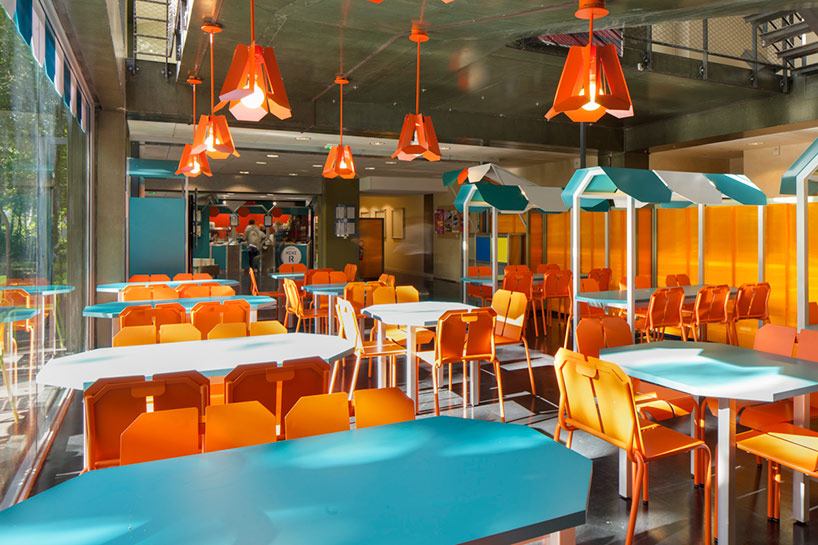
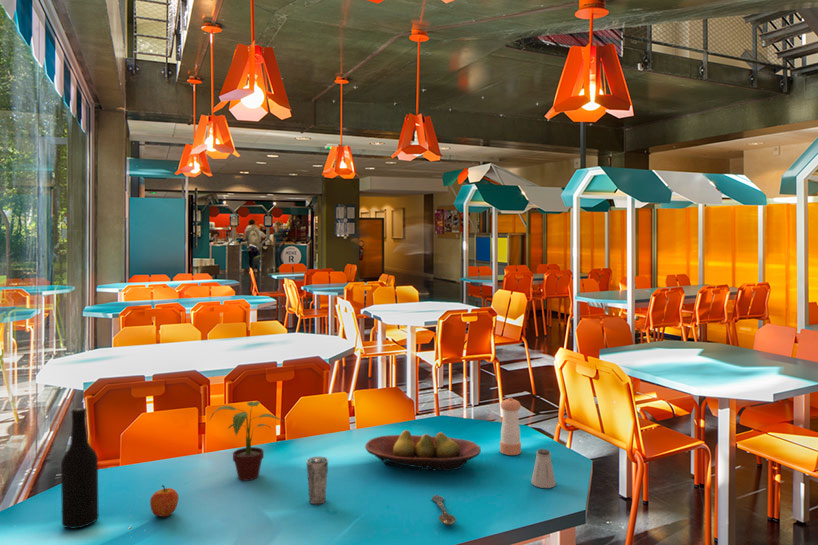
+ saltshaker (543, 467)
+ apple (164, 499)
+ potted plant (247, 440)
+ fruit bowl (422, 447)
+ spoon (442, 508)
+ pepper shaker (510, 424)
+ bottle (79, 466)
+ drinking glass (317, 480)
